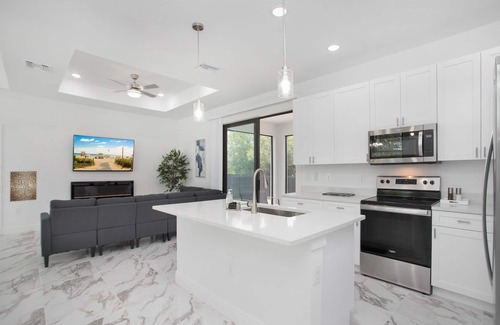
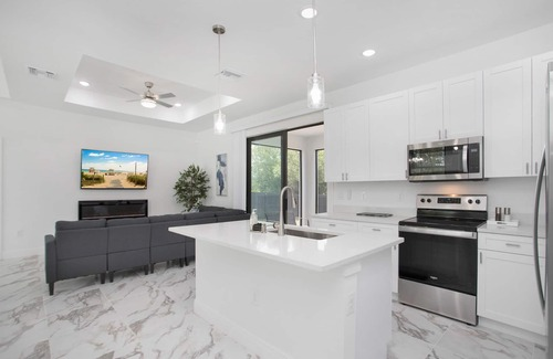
- wall art (23, 186)
